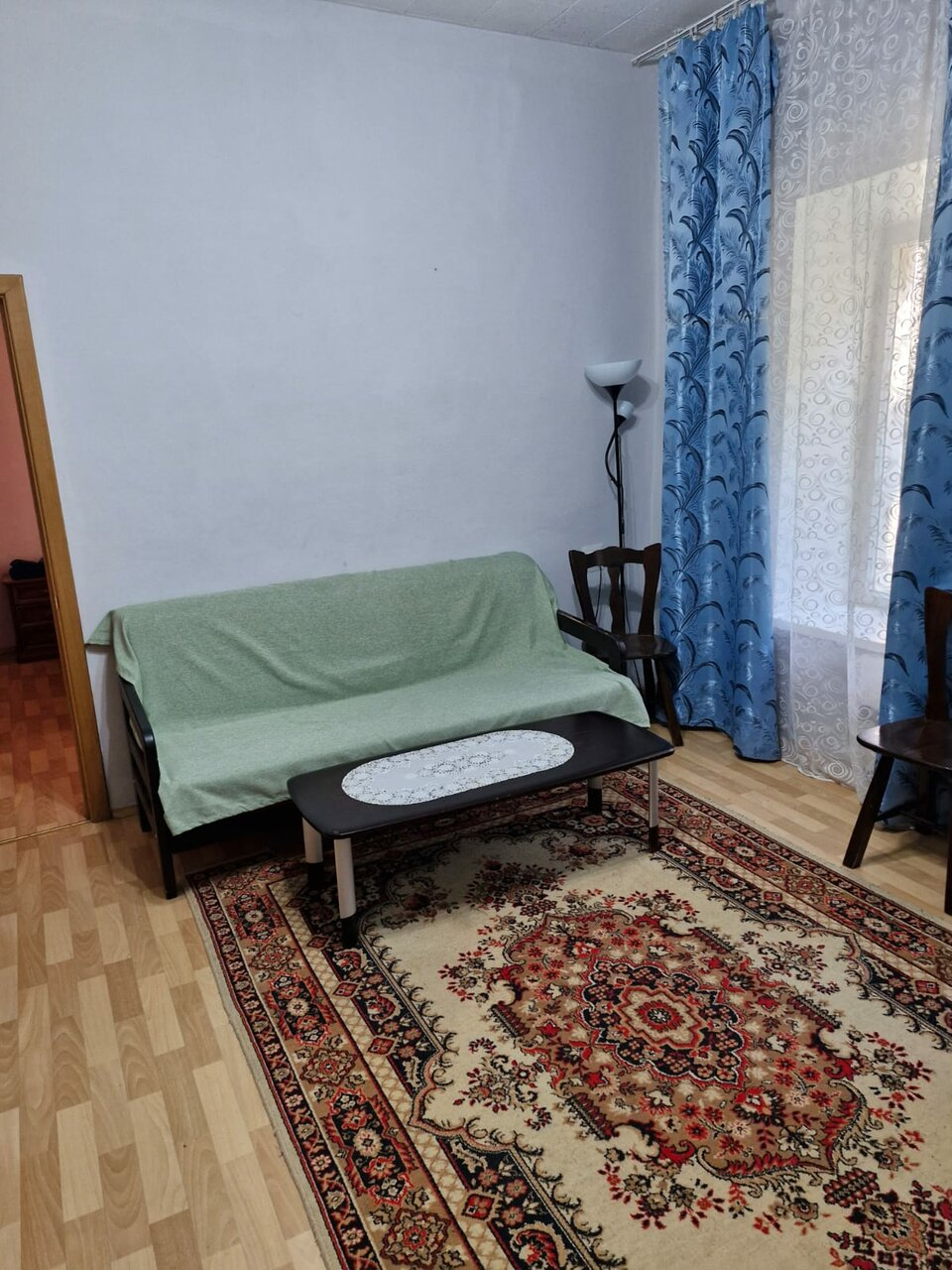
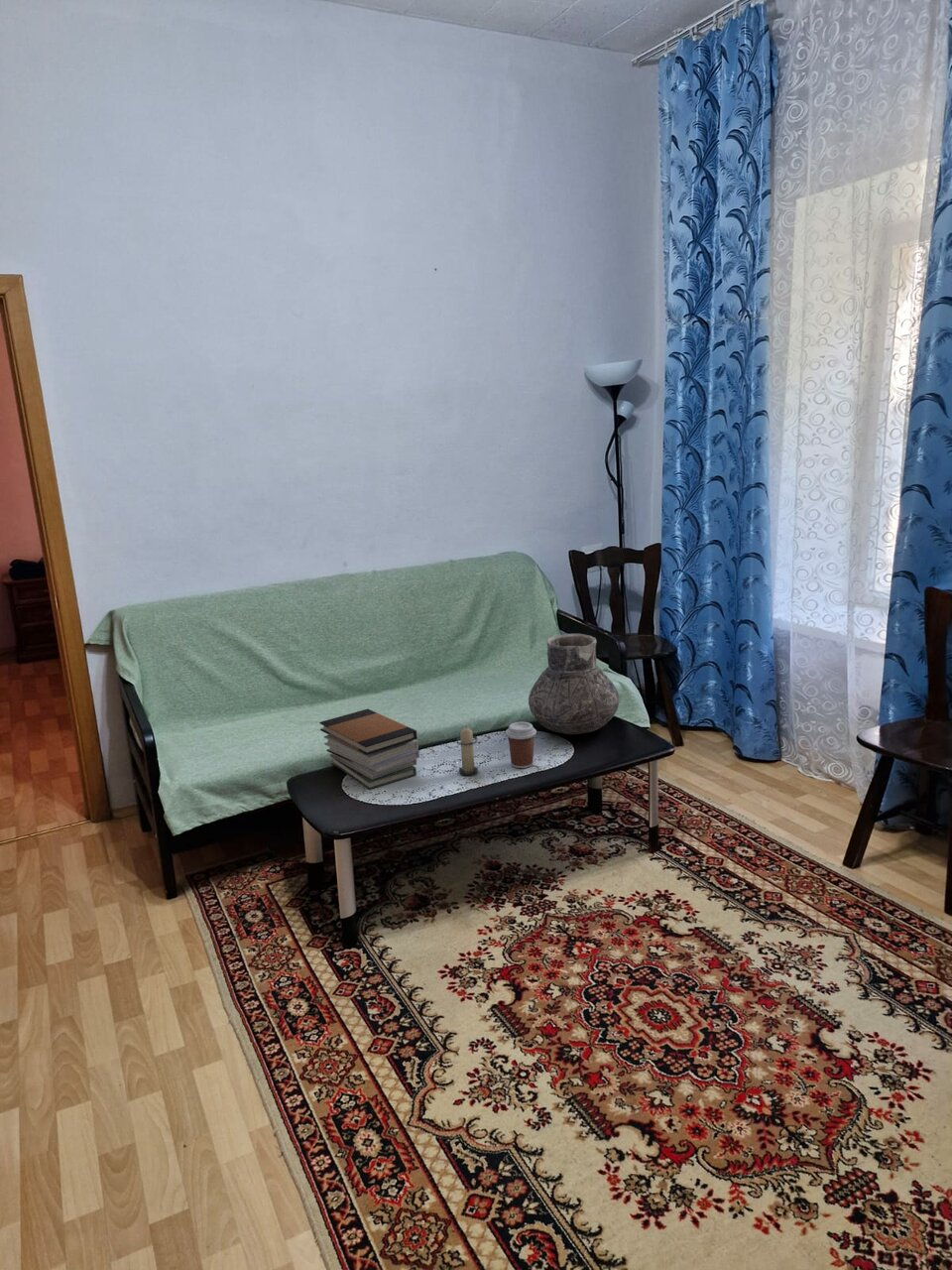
+ candle (467, 748)
+ vase (572, 684)
+ book stack (370, 747)
+ coffee cup (521, 744)
